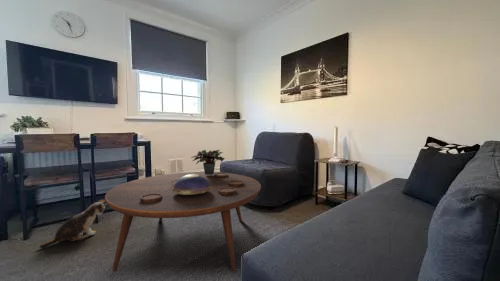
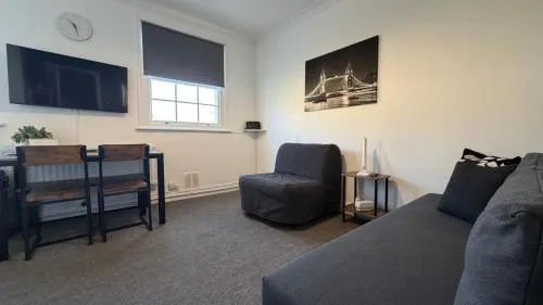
- potted plant (208, 162)
- plush toy (75, 222)
- decorative bowl (192, 184)
- coffee table (190, 211)
